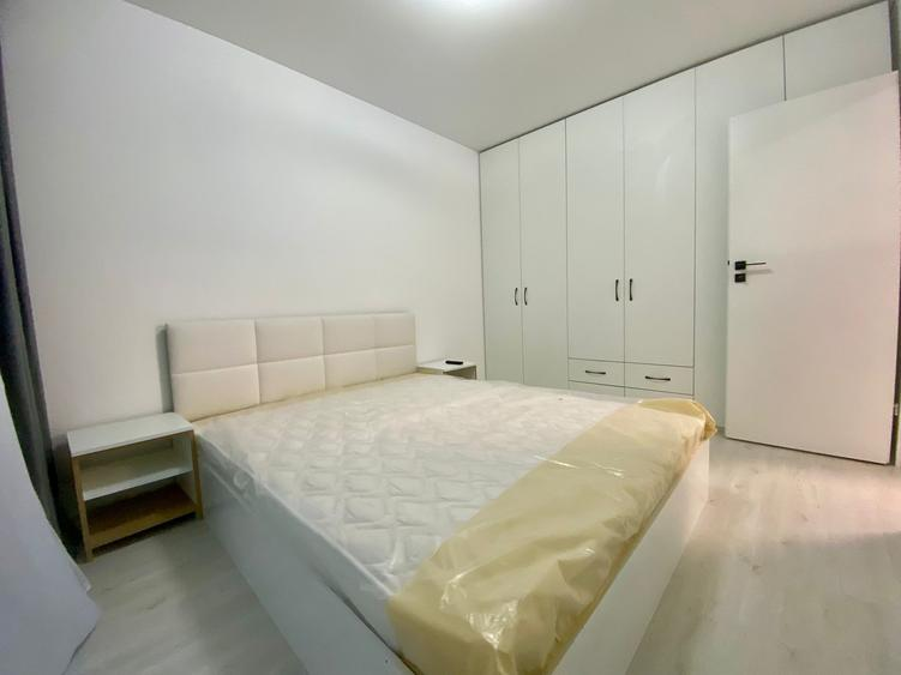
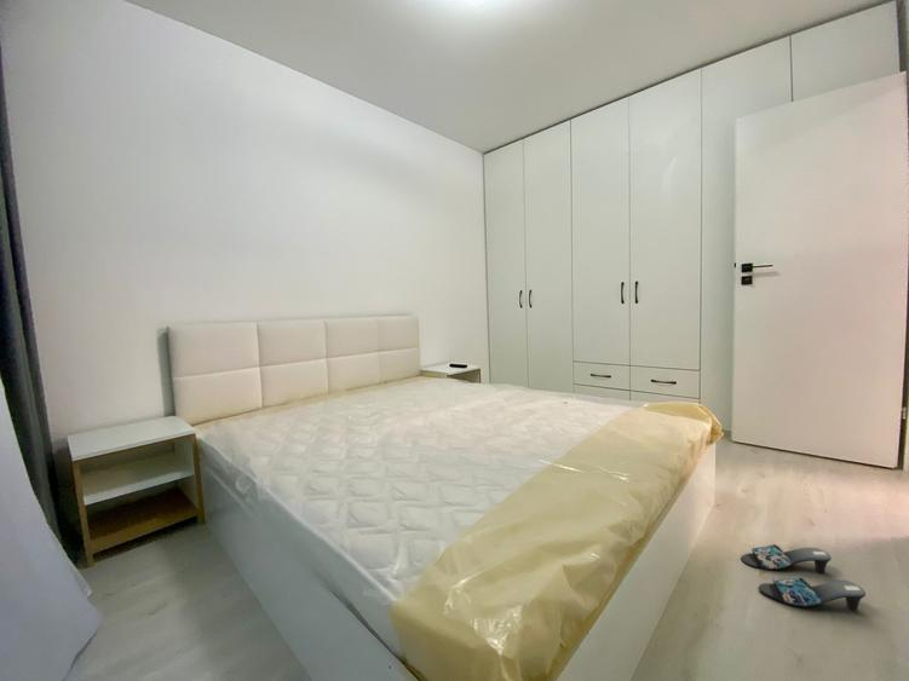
+ slippers (798, 577)
